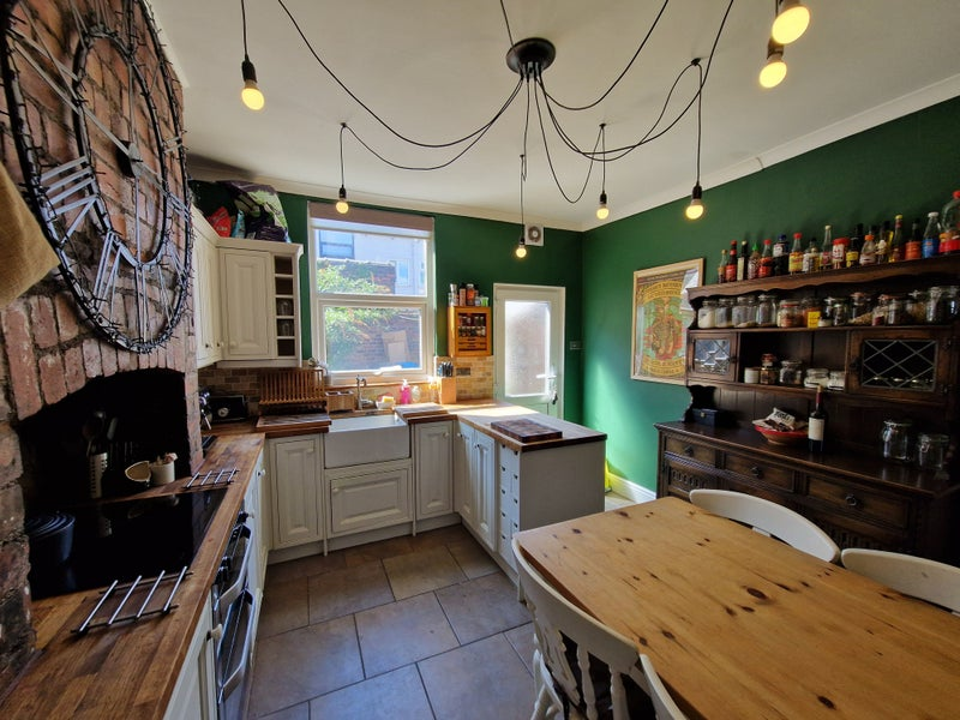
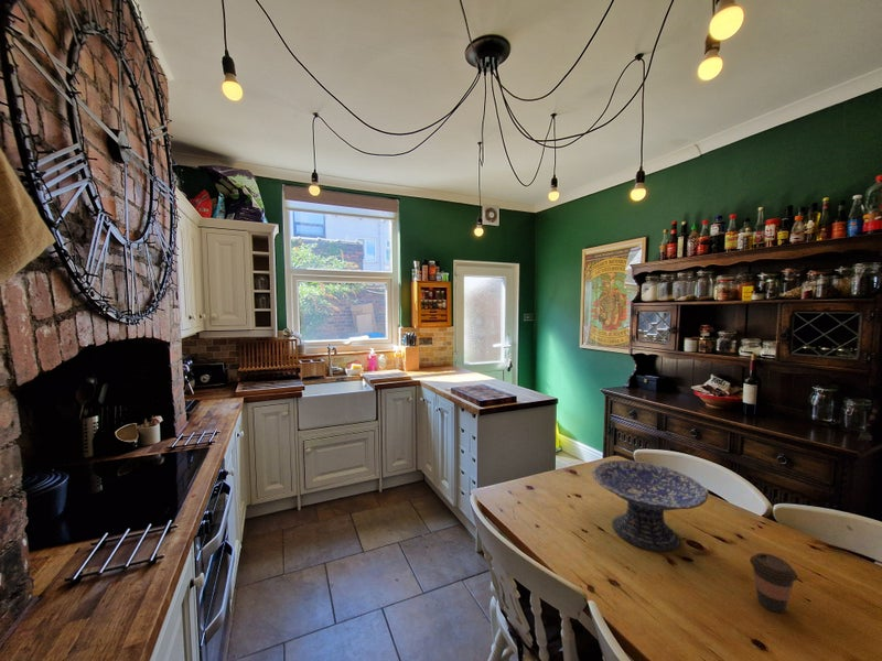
+ coffee cup (772, 583)
+ decorative bowl (645, 506)
